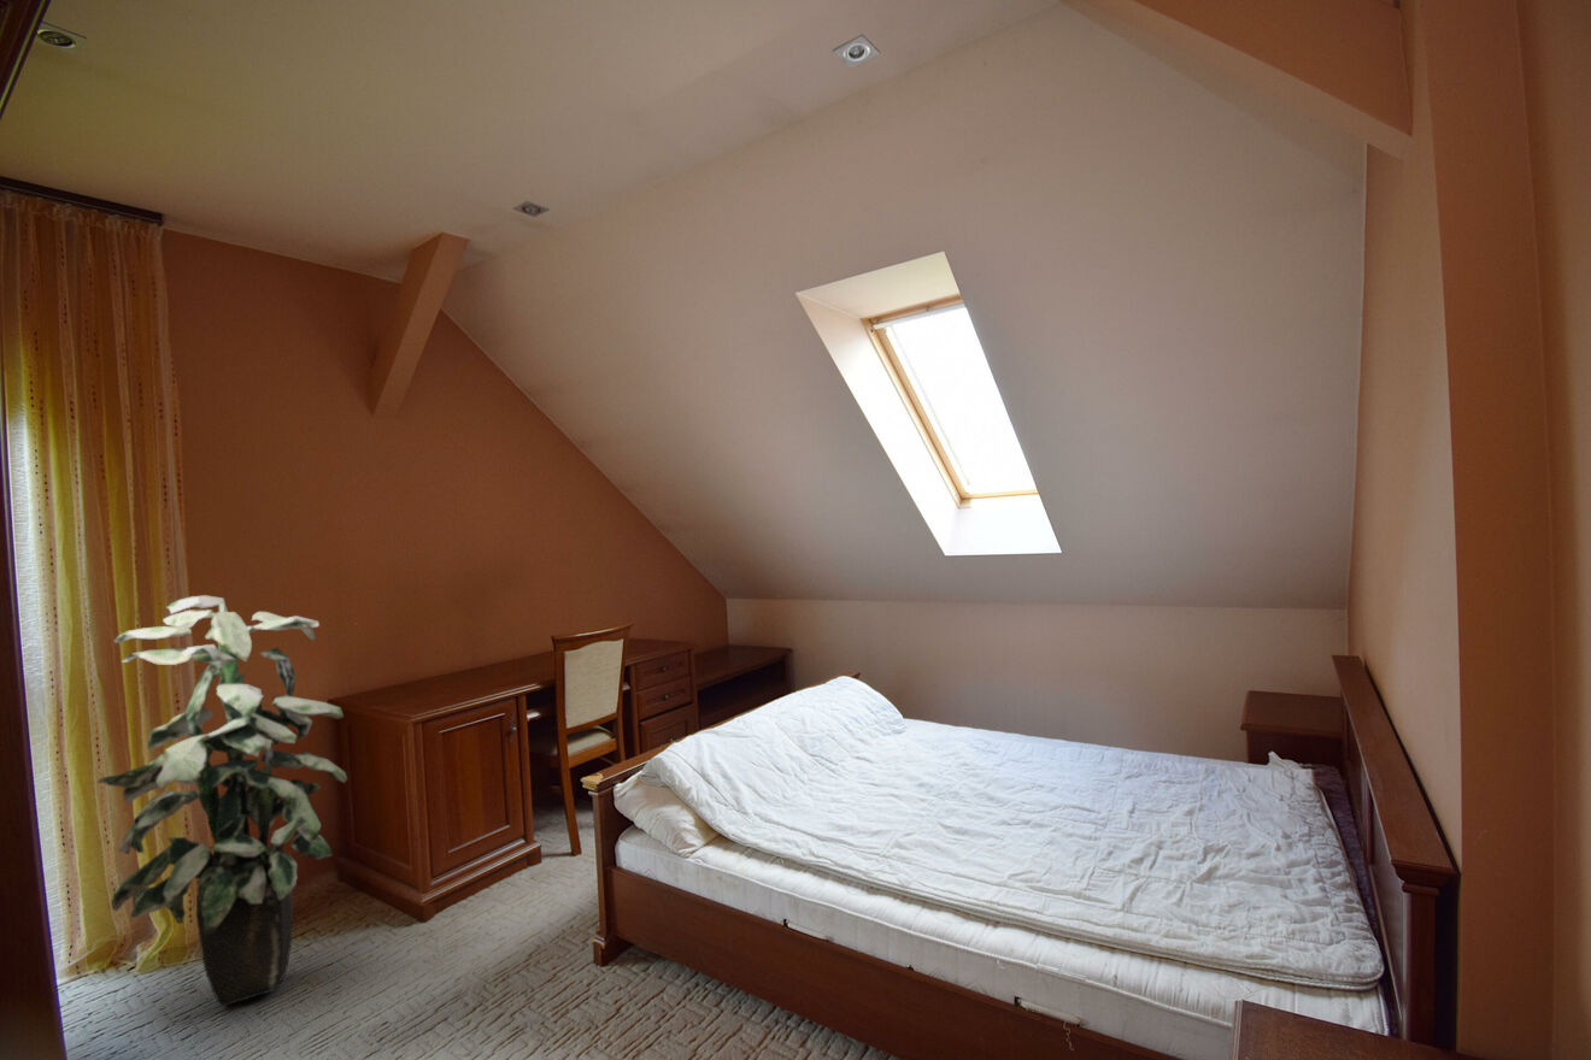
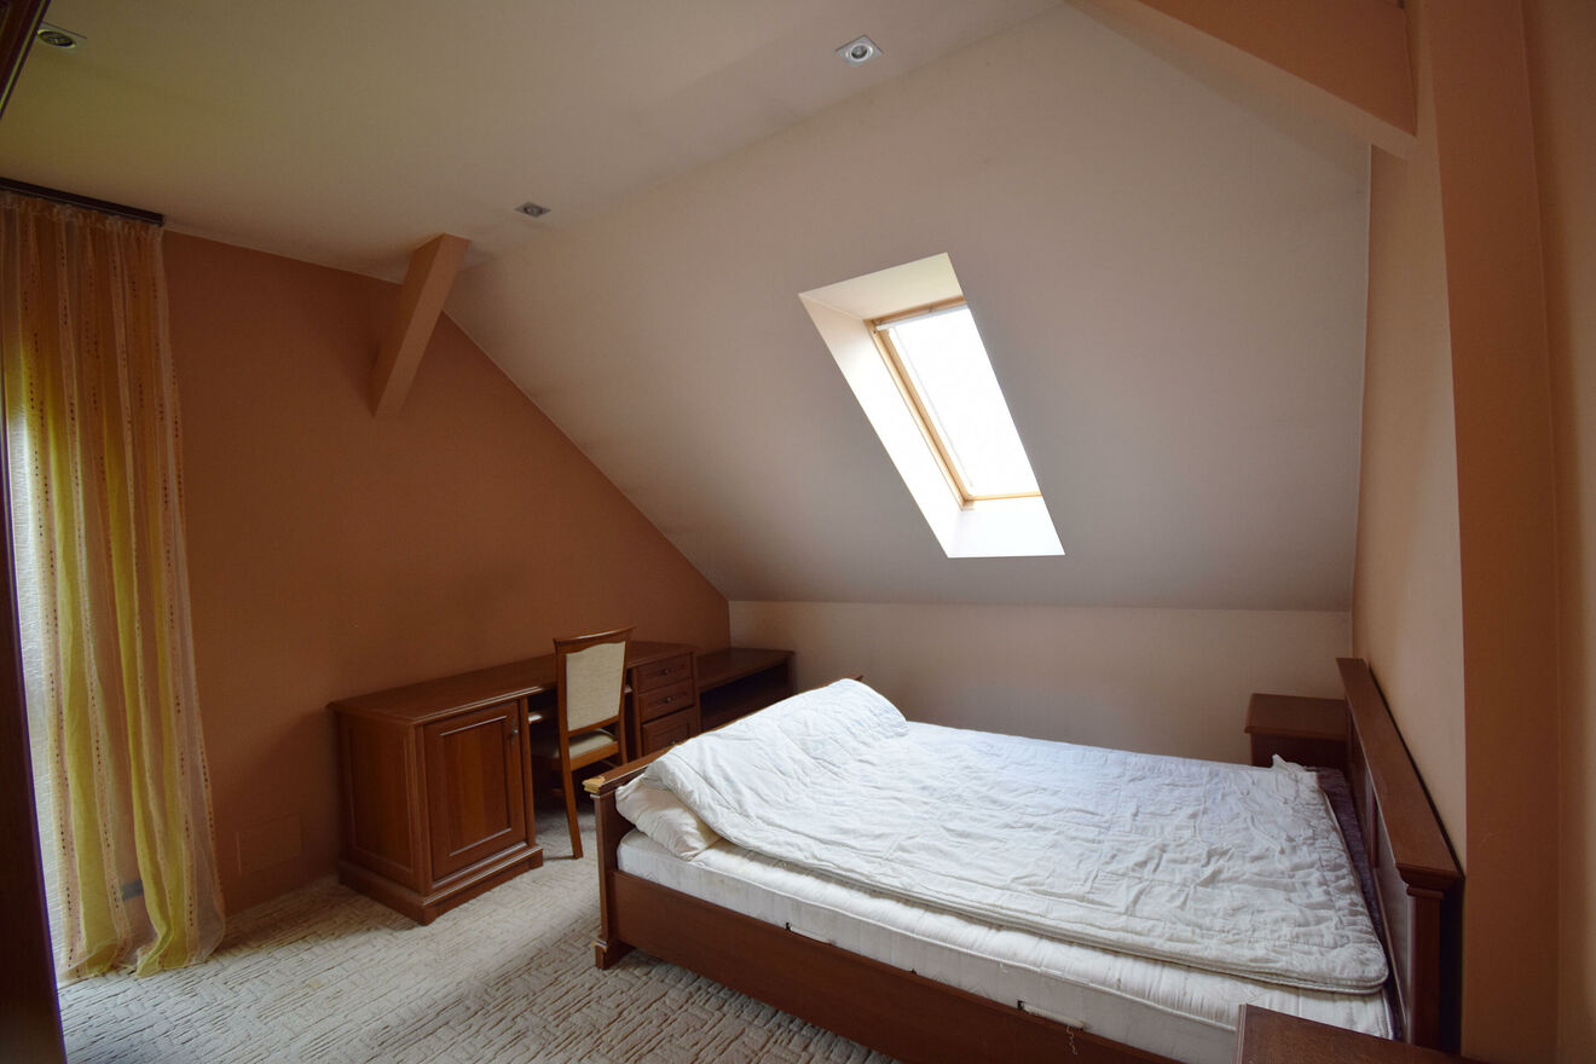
- indoor plant (227, 790)
